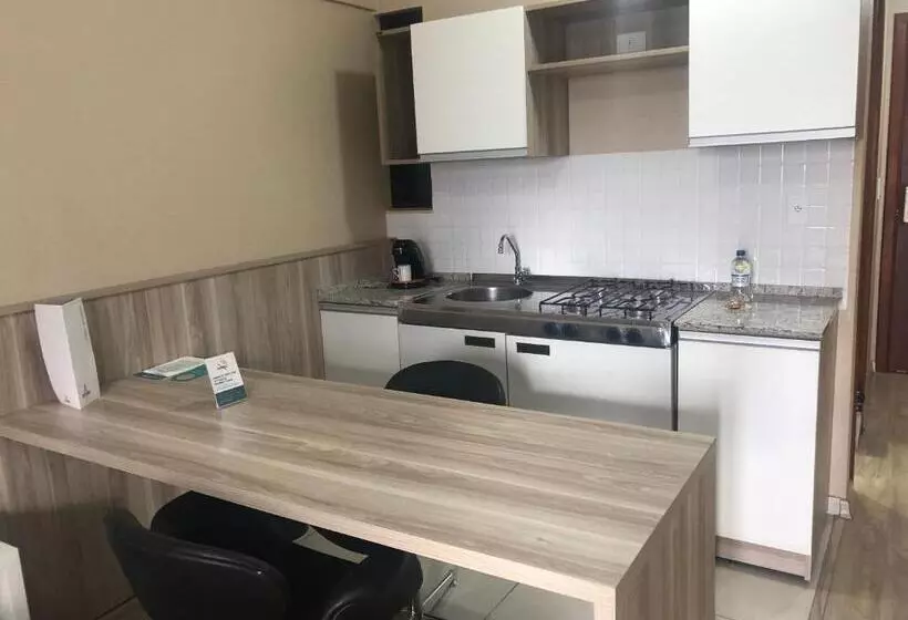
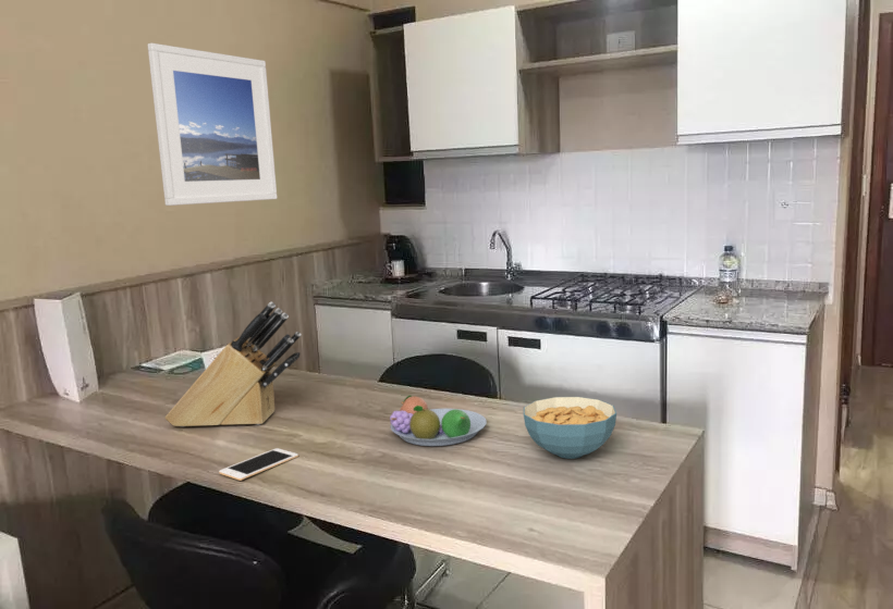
+ knife block (233, 363)
+ cell phone (259, 463)
+ fruit bowl (438, 415)
+ cereal bowl (568, 432)
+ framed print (218, 128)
